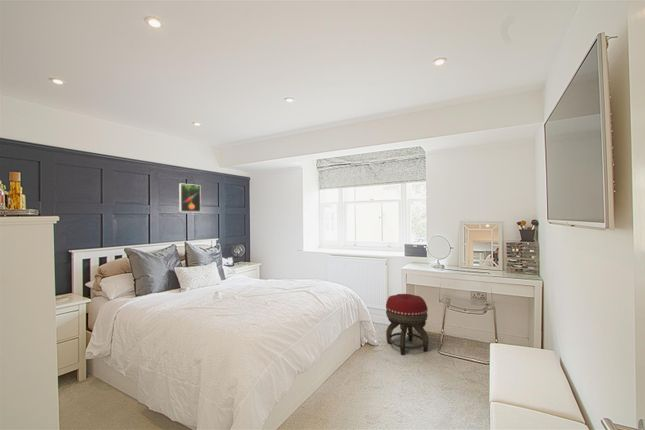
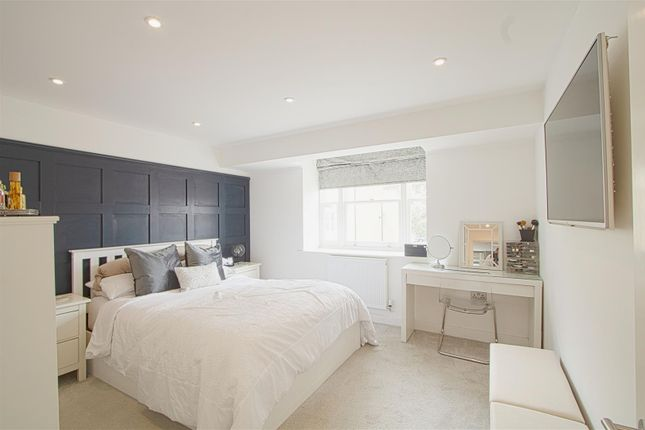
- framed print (190, 198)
- footstool (406, 321)
